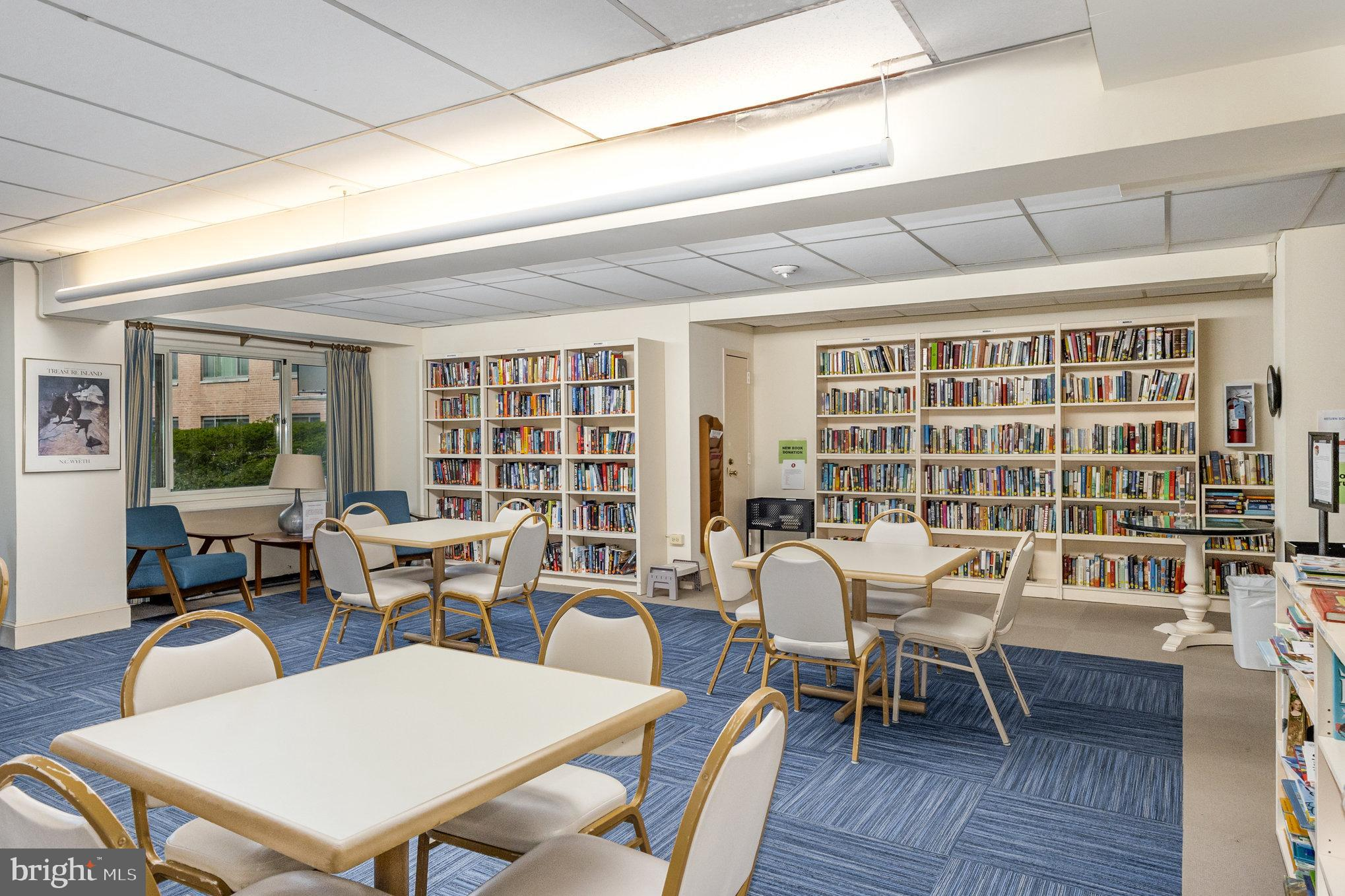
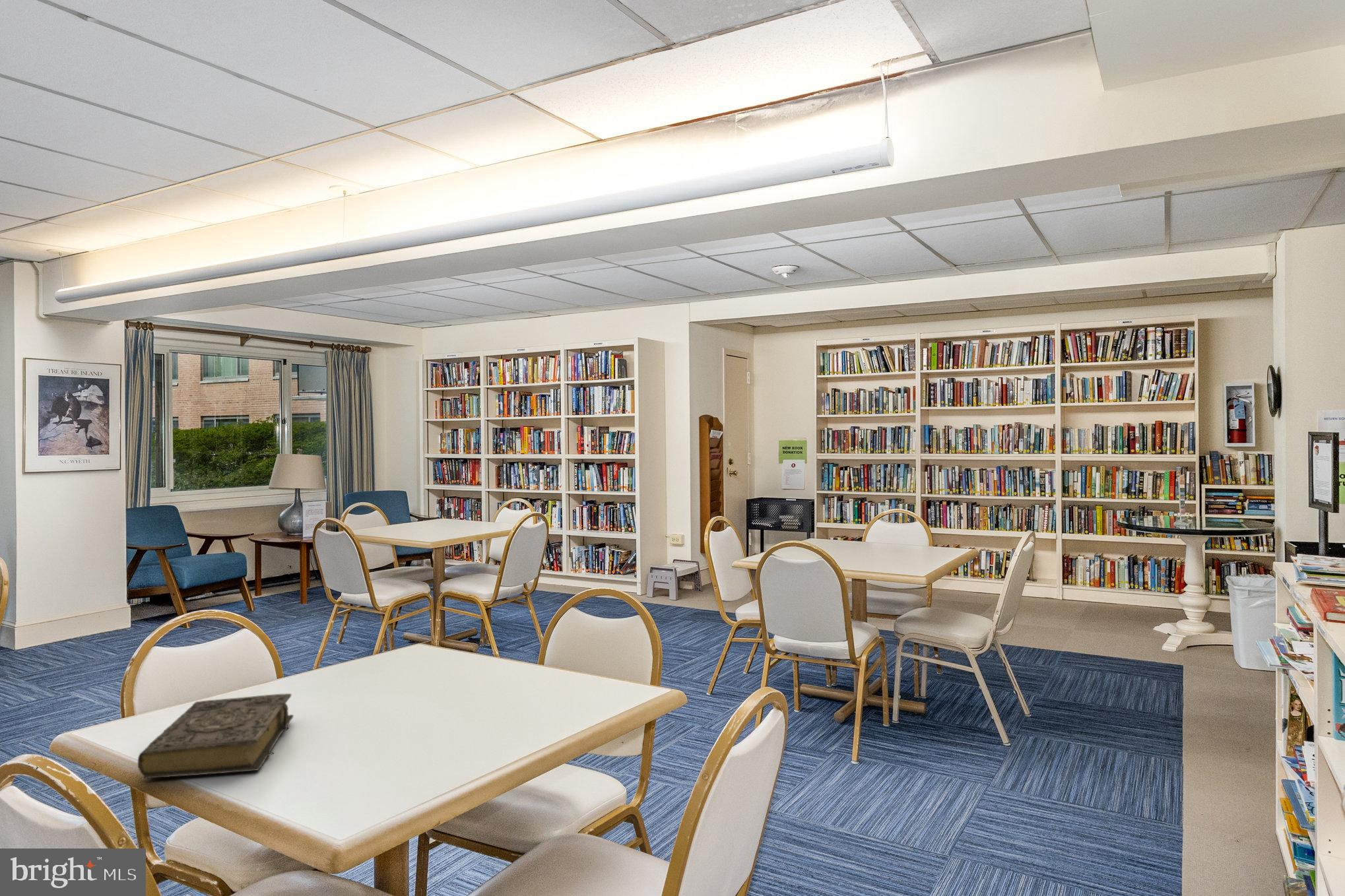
+ book (224, 732)
